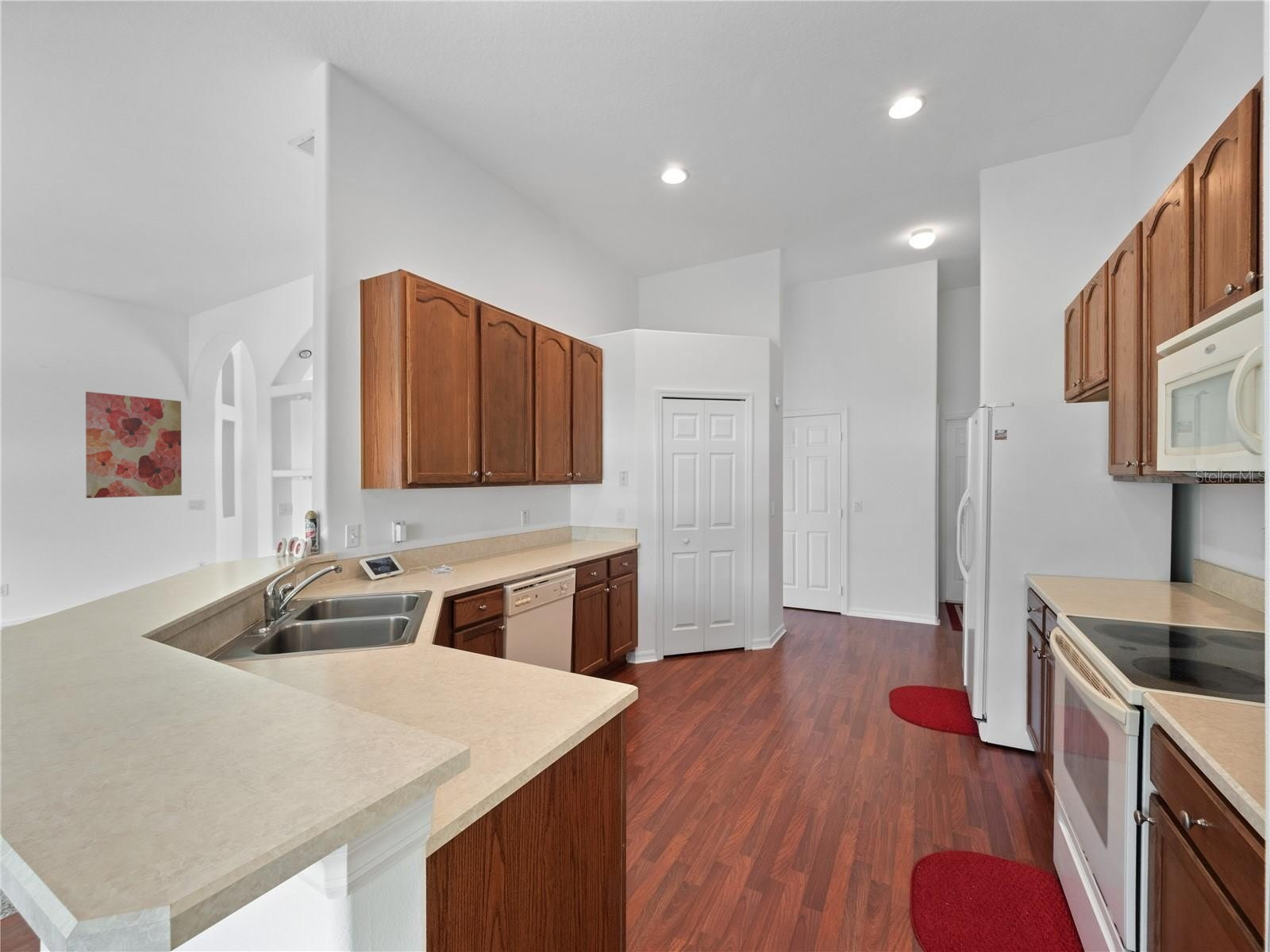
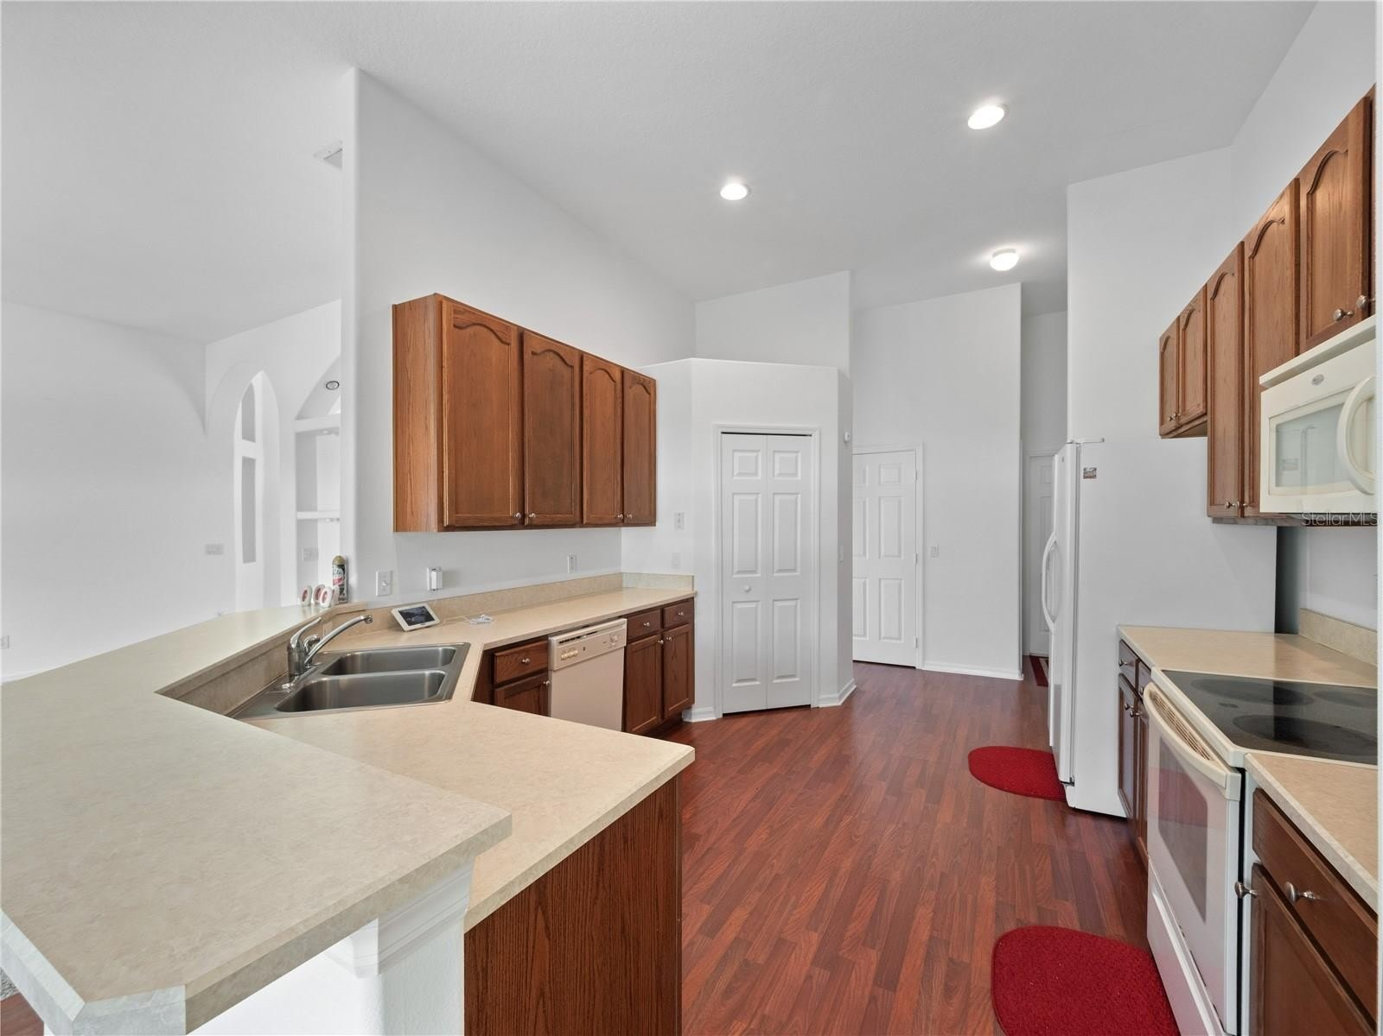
- wall art (137, 447)
